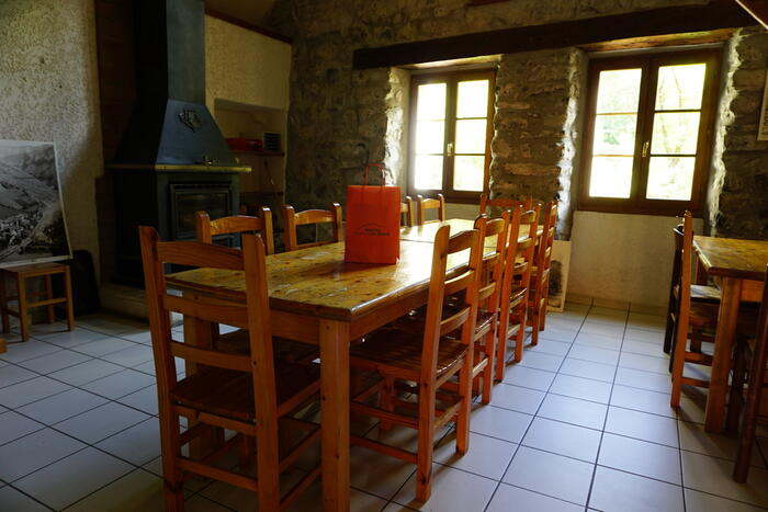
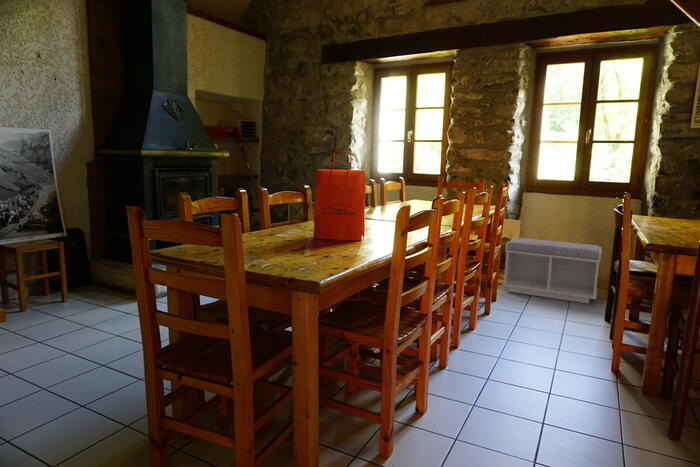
+ bench (551, 268)
